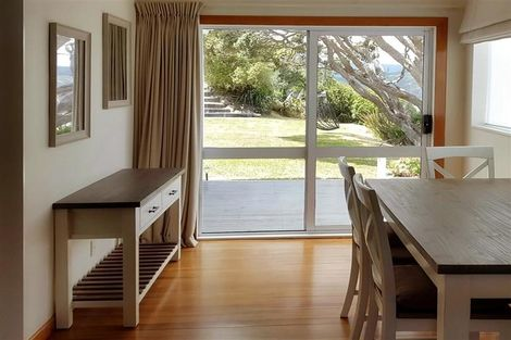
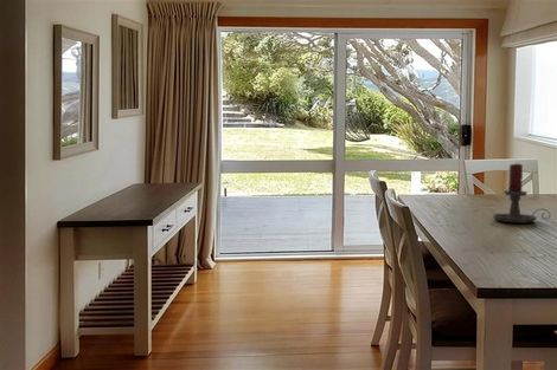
+ candle holder (521, 192)
